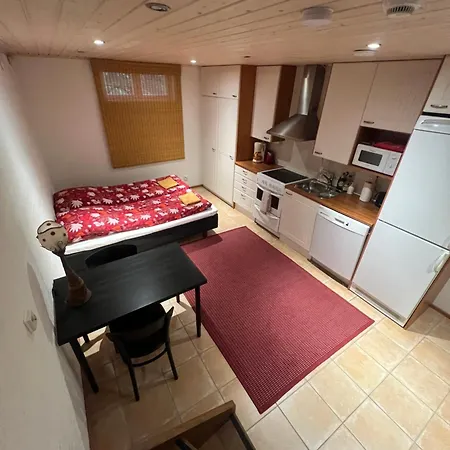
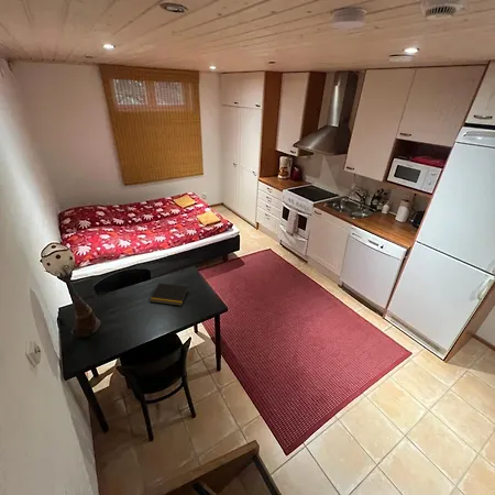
+ notepad (169, 294)
